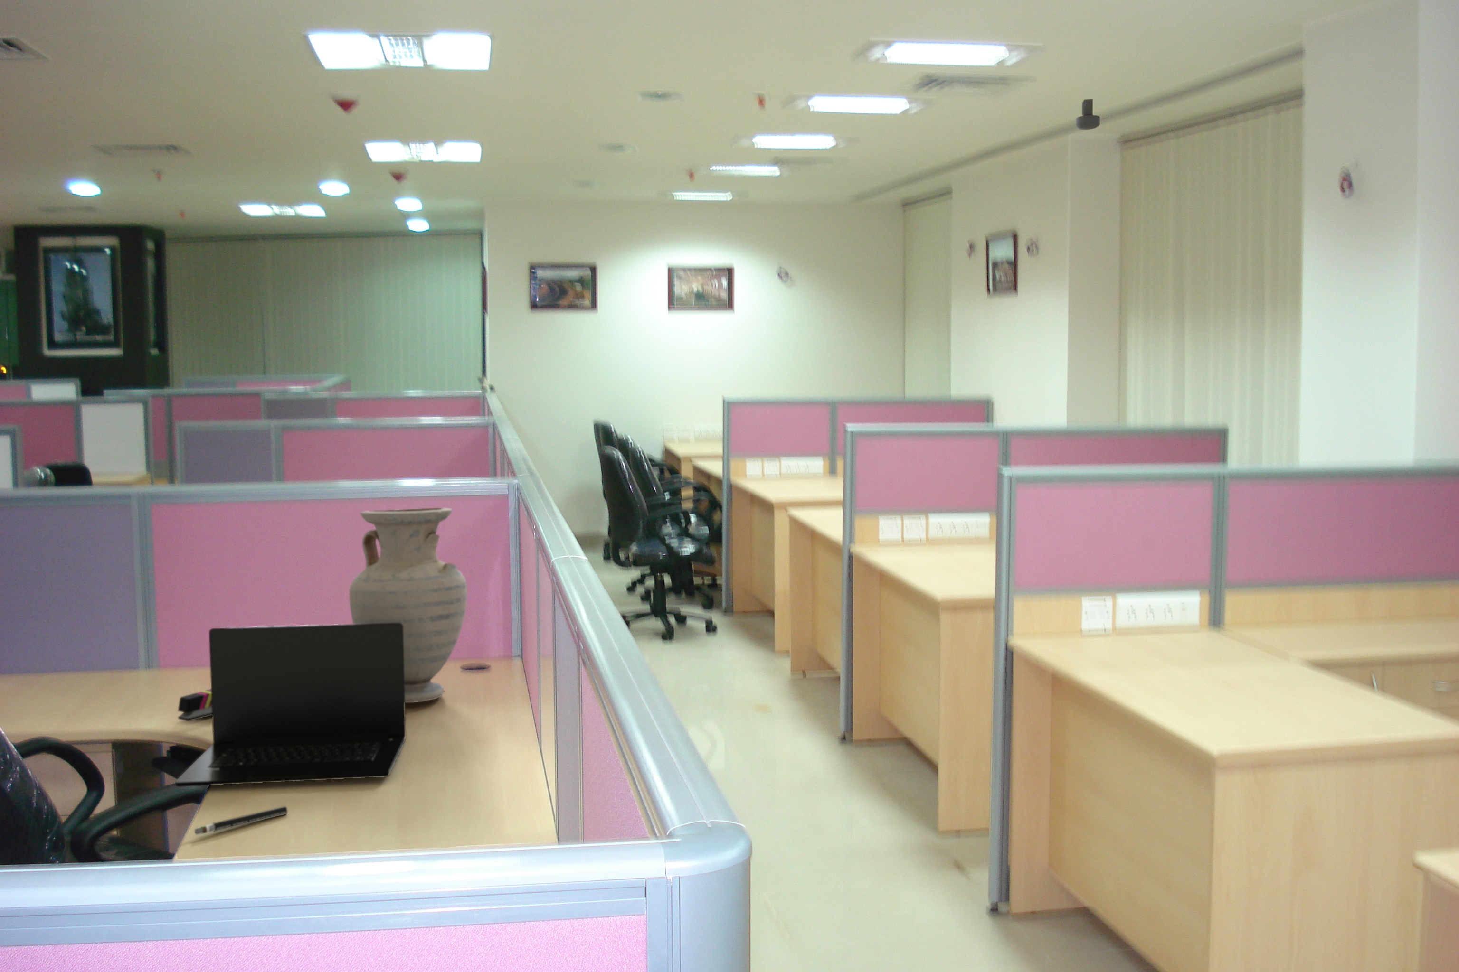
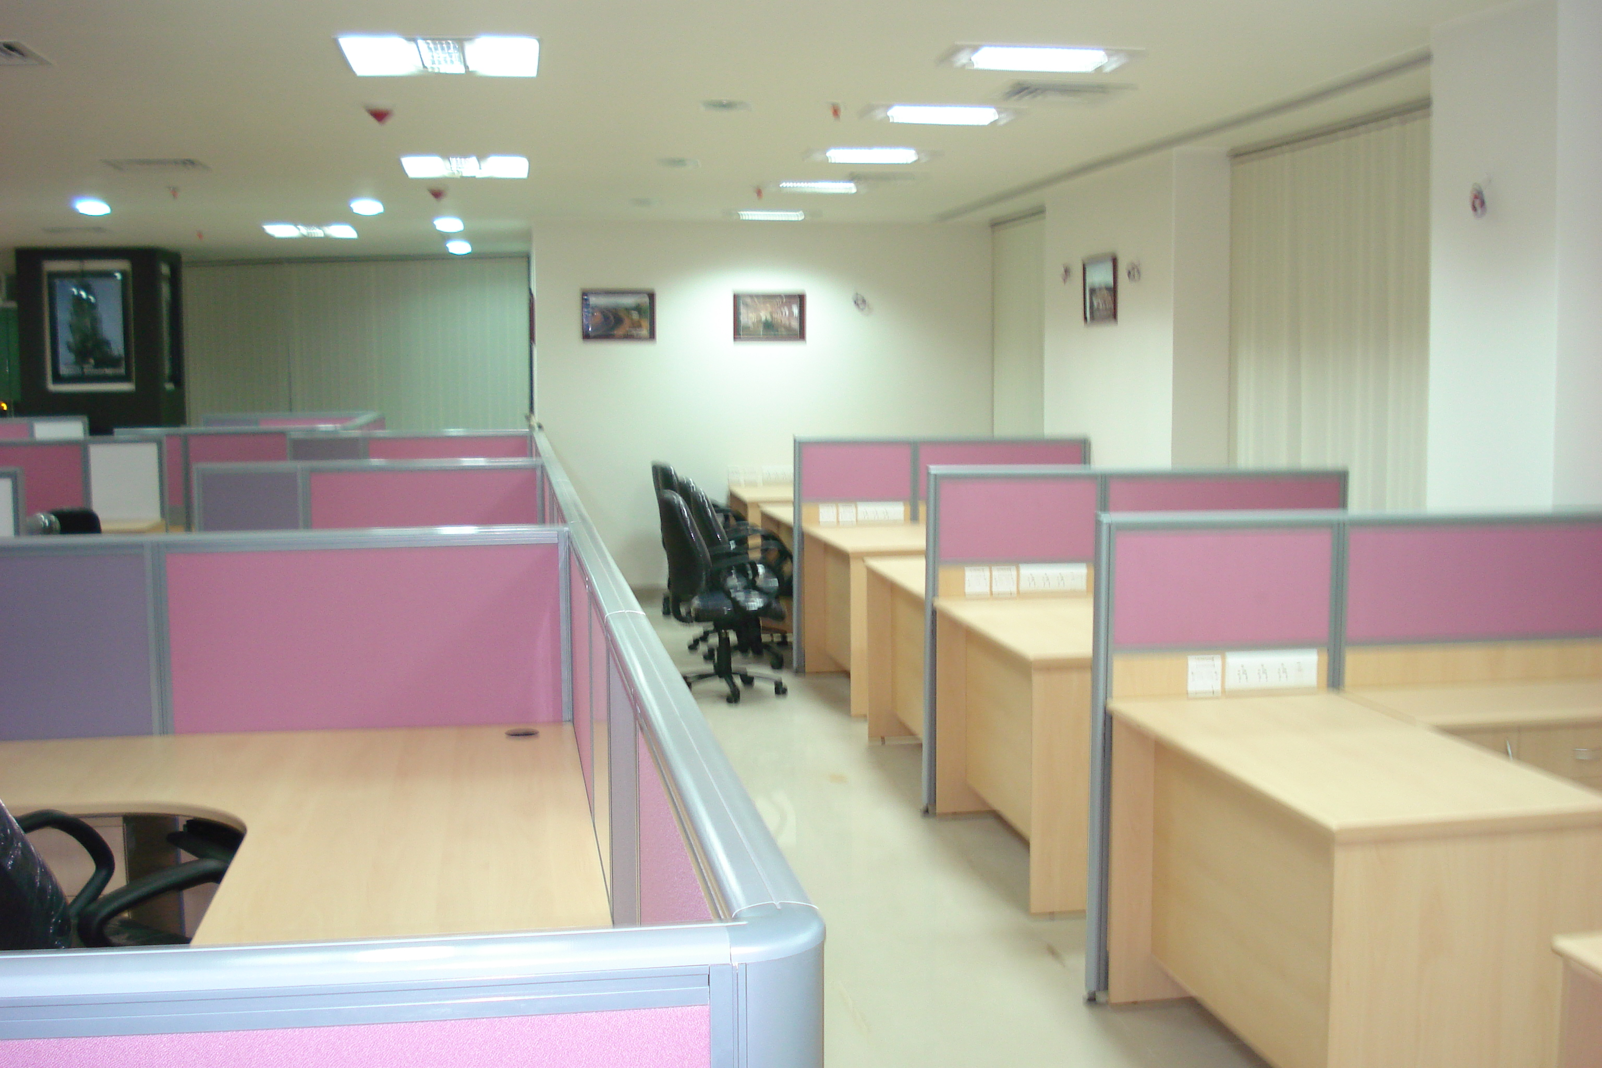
- vase (409, 603)
- security camera (1088, 114)
- laptop (295, 700)
- electrical cable (242, 820)
- stapler (211, 698)
